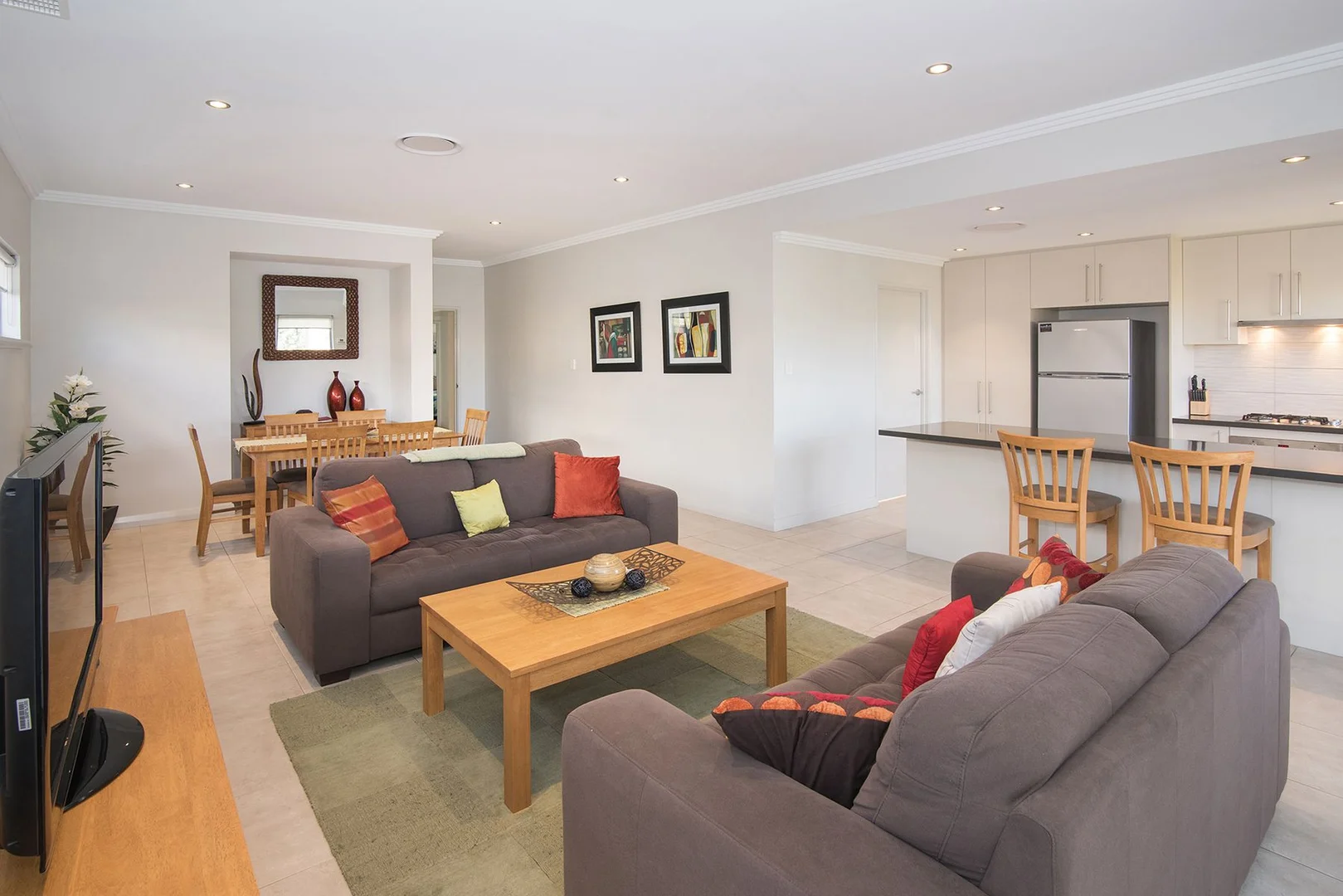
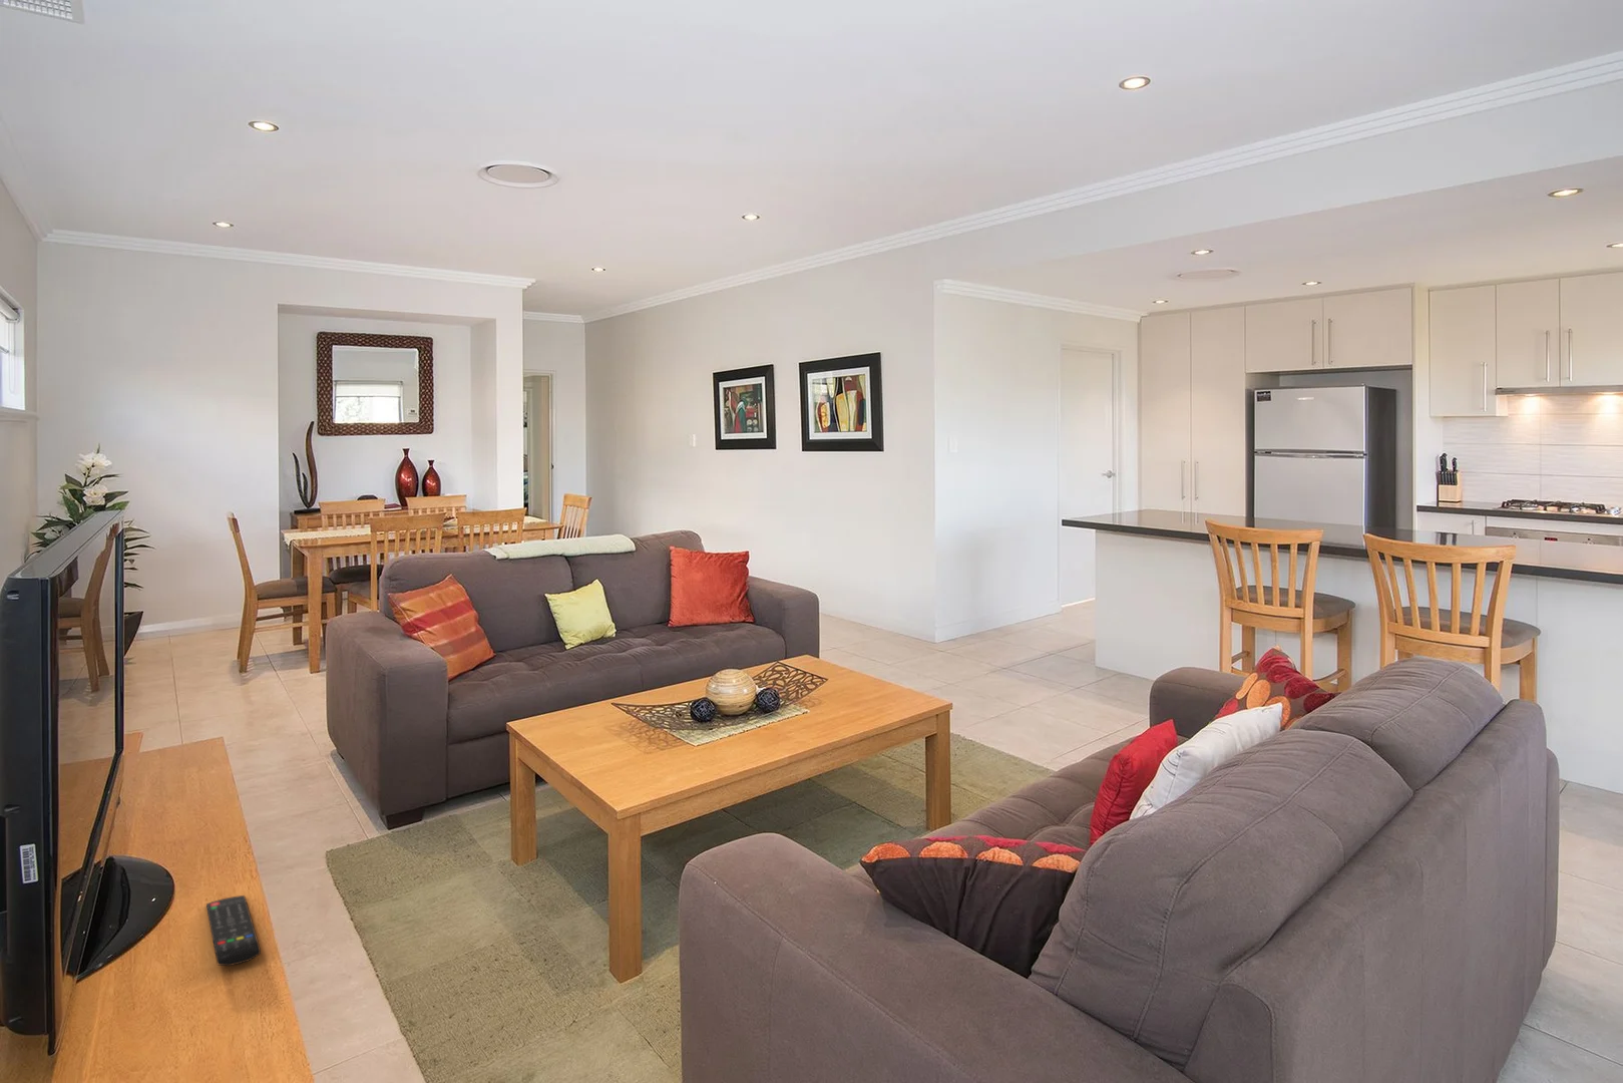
+ remote control (232, 928)
